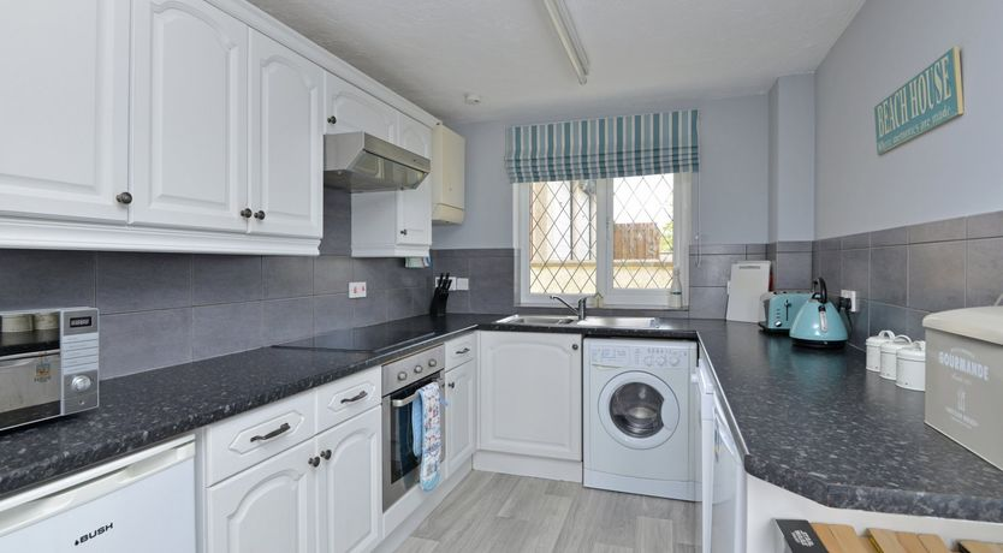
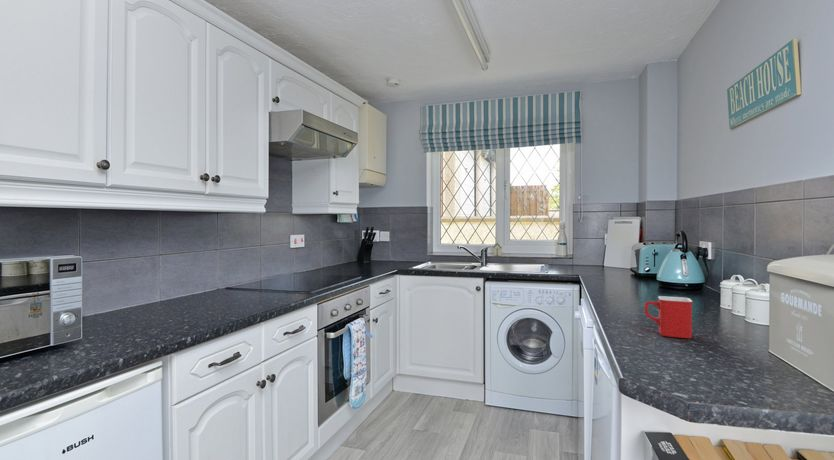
+ mug (667, 316)
